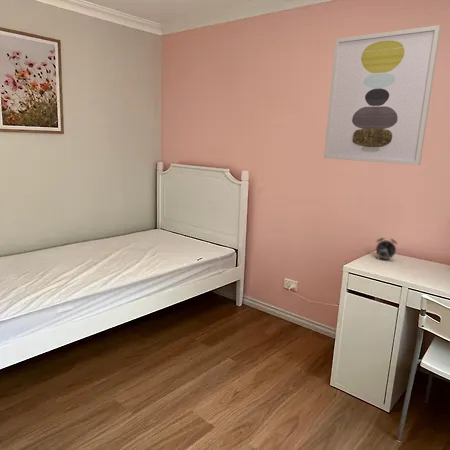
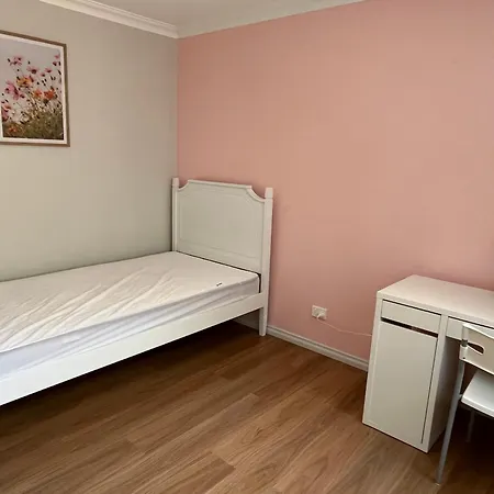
- alarm clock (386, 247)
- wall art (375, 99)
